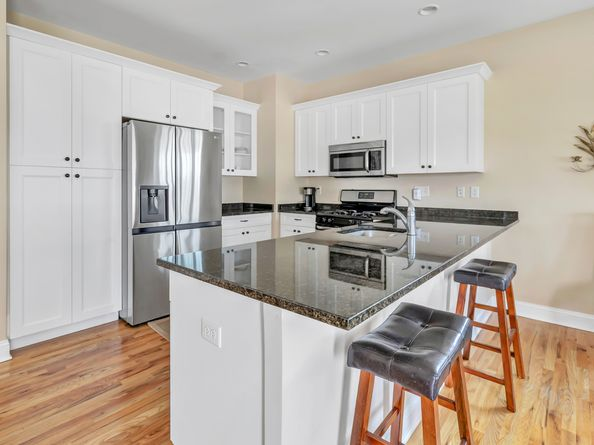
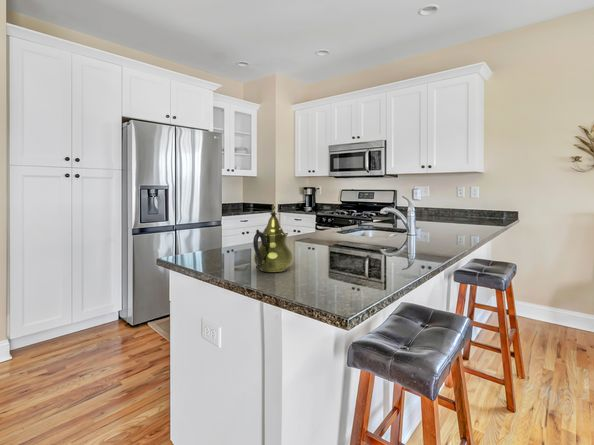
+ teapot (272, 238)
